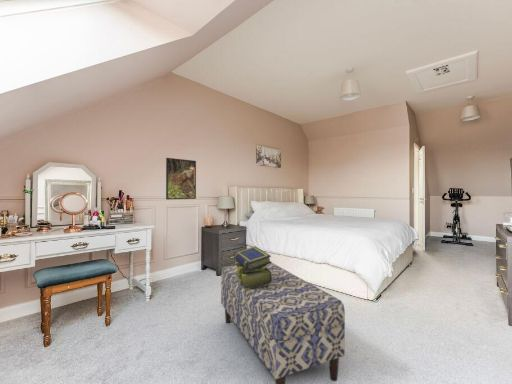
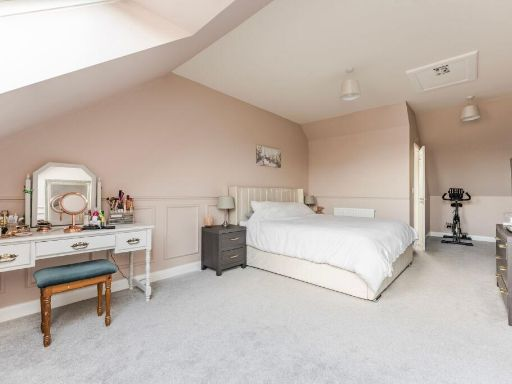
- stack of books (255, 268)
- bench (271, 313)
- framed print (181, 179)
